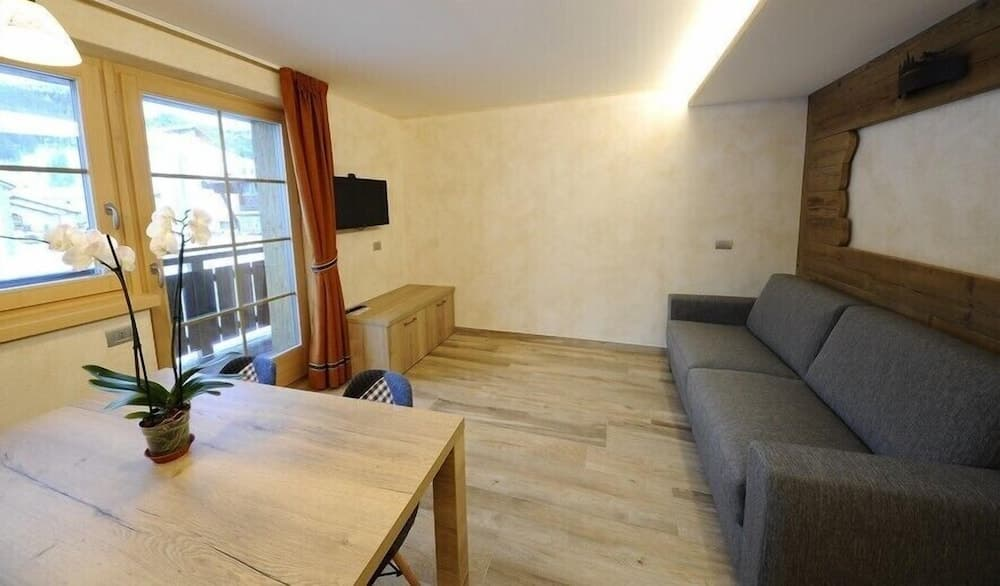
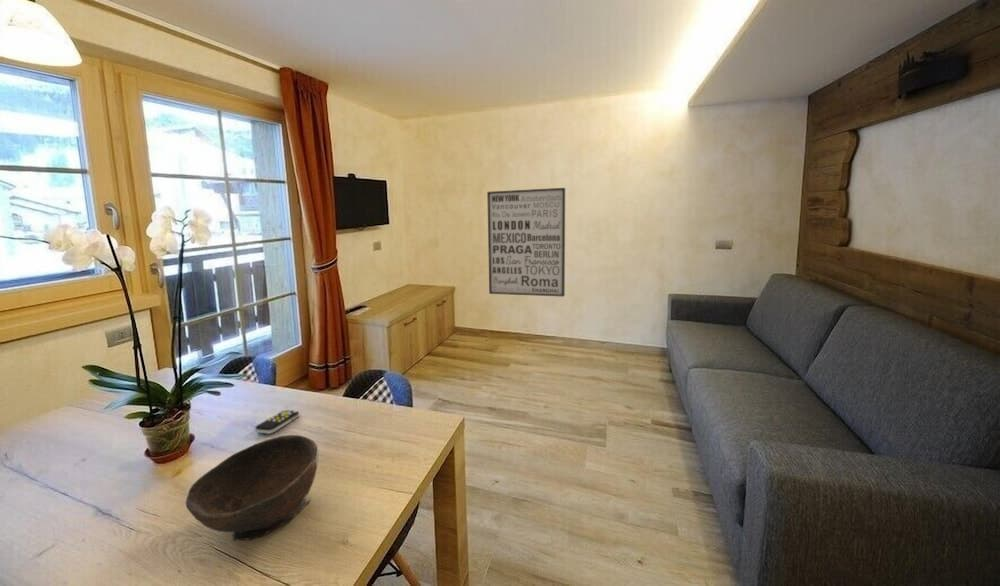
+ remote control (278, 421)
+ bowl (263, 489)
+ wall art (525, 243)
